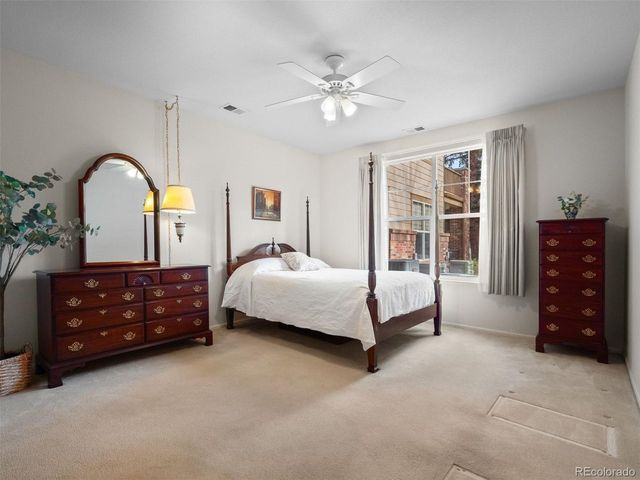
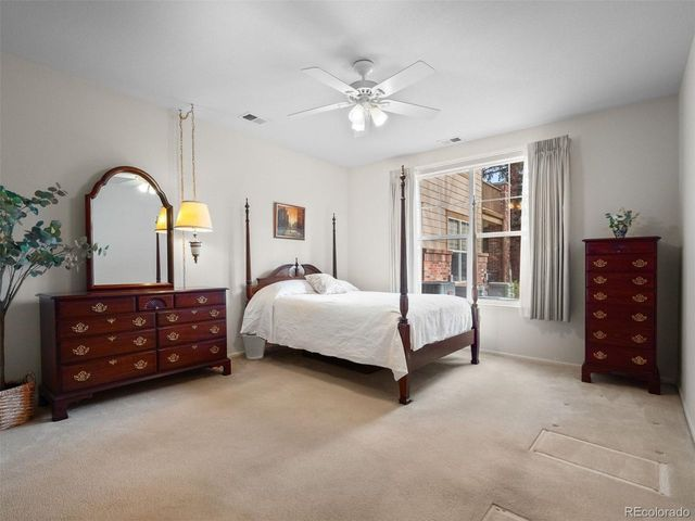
+ wastebasket (254, 344)
